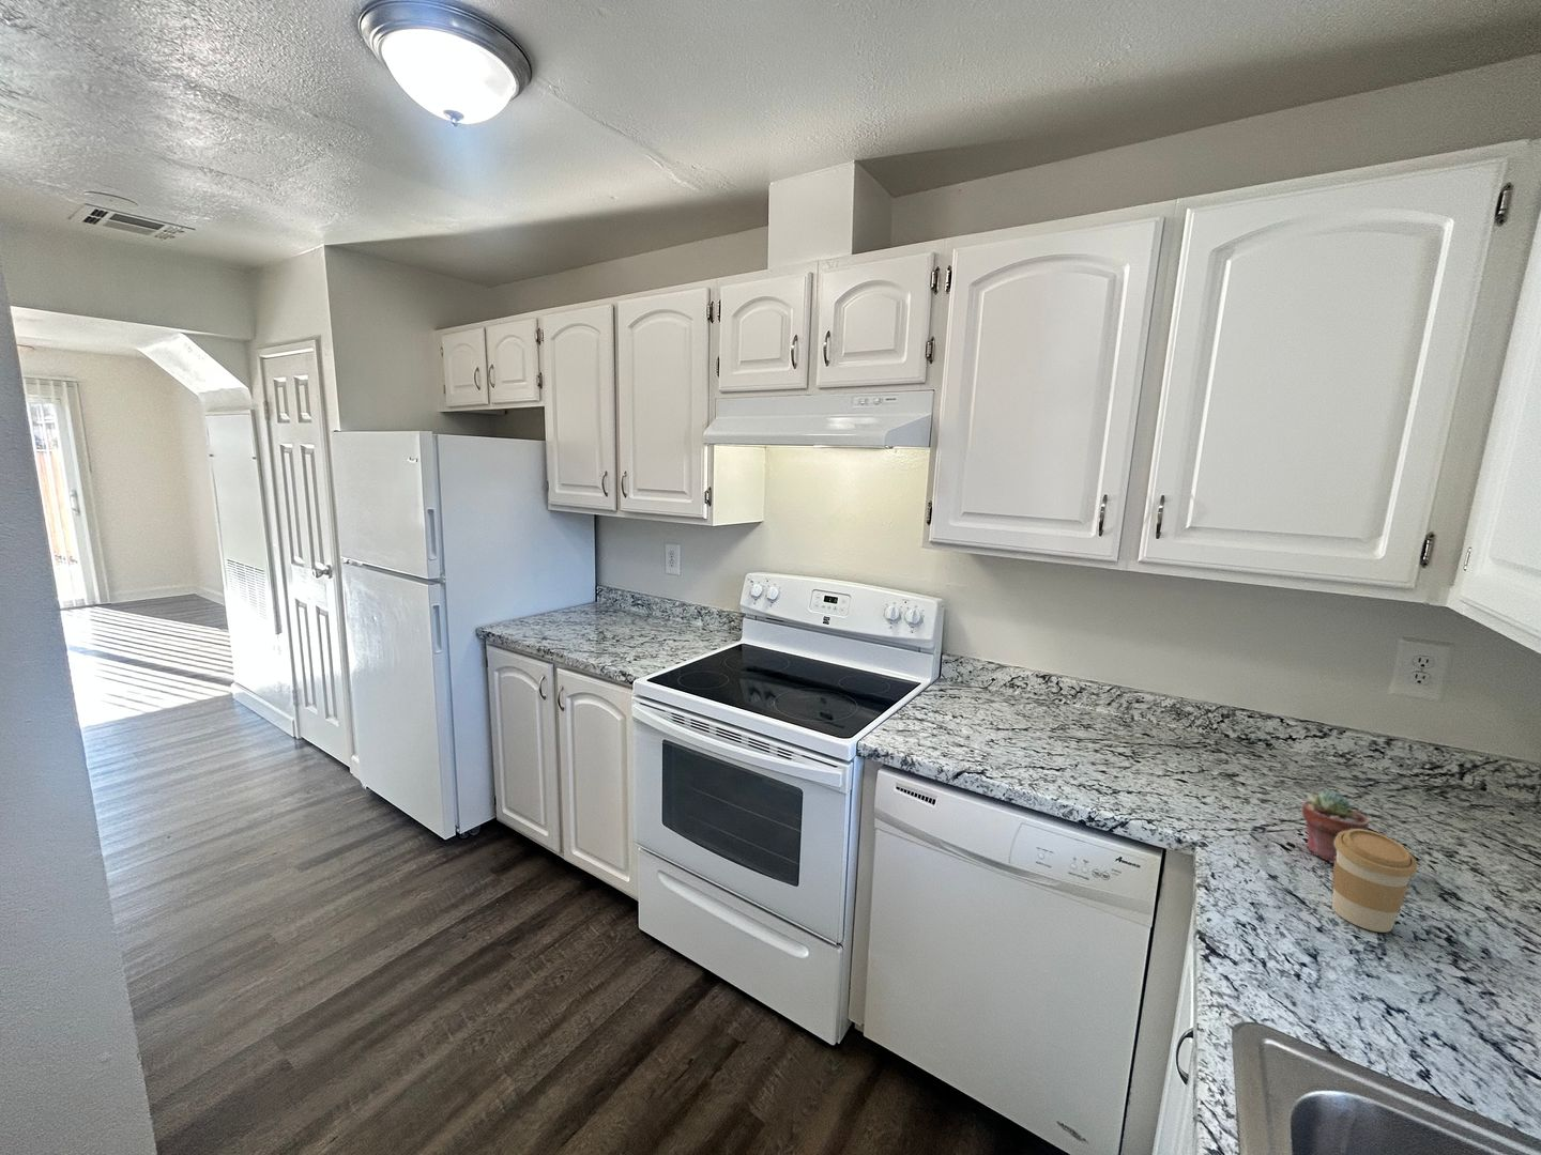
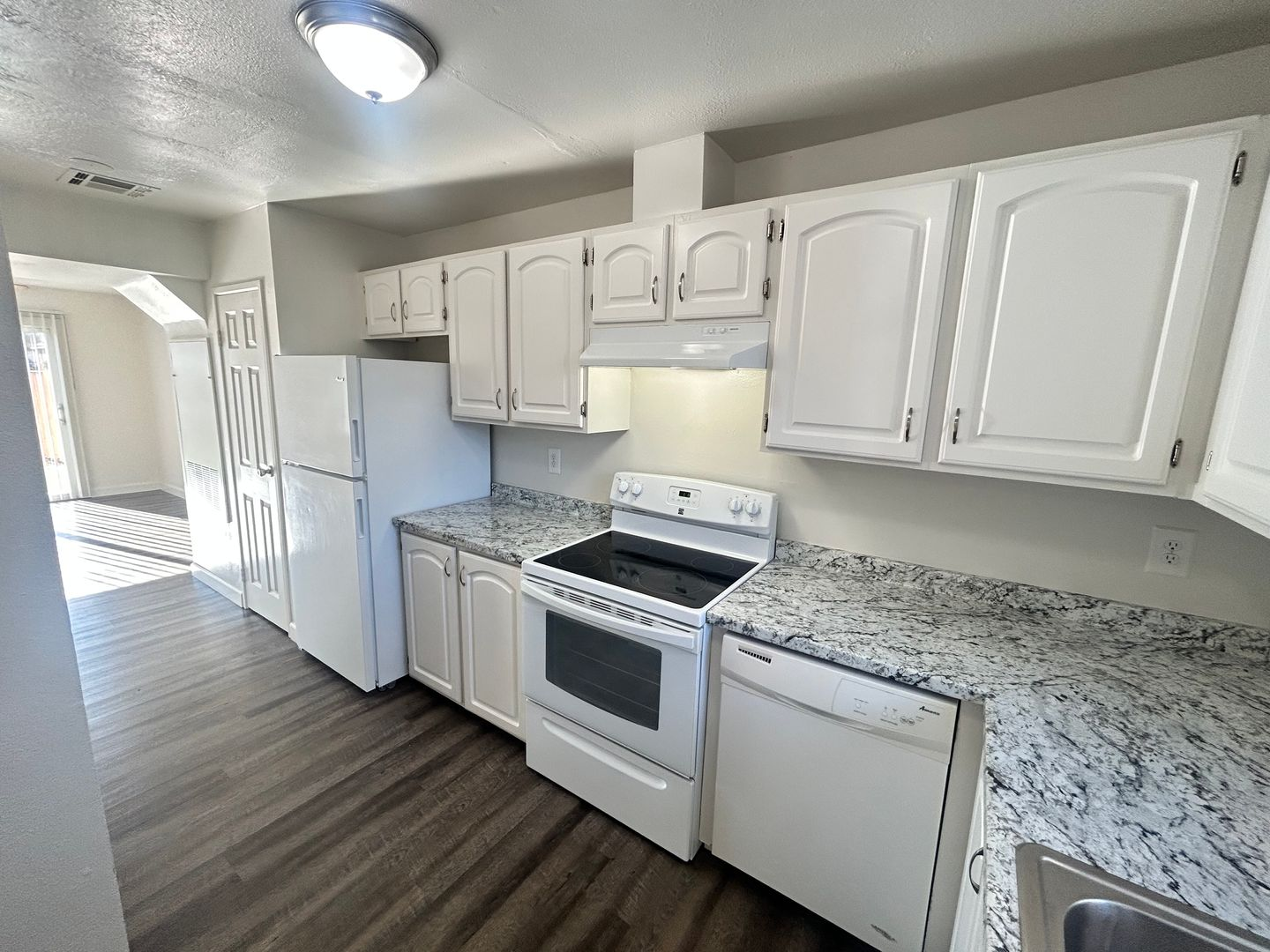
- potted succulent (1332, 824)
- coffee cup (1369, 878)
